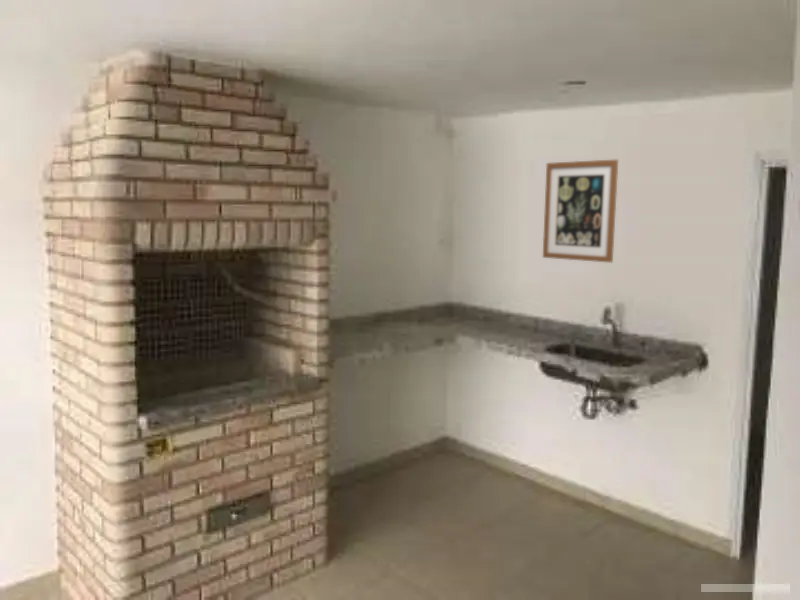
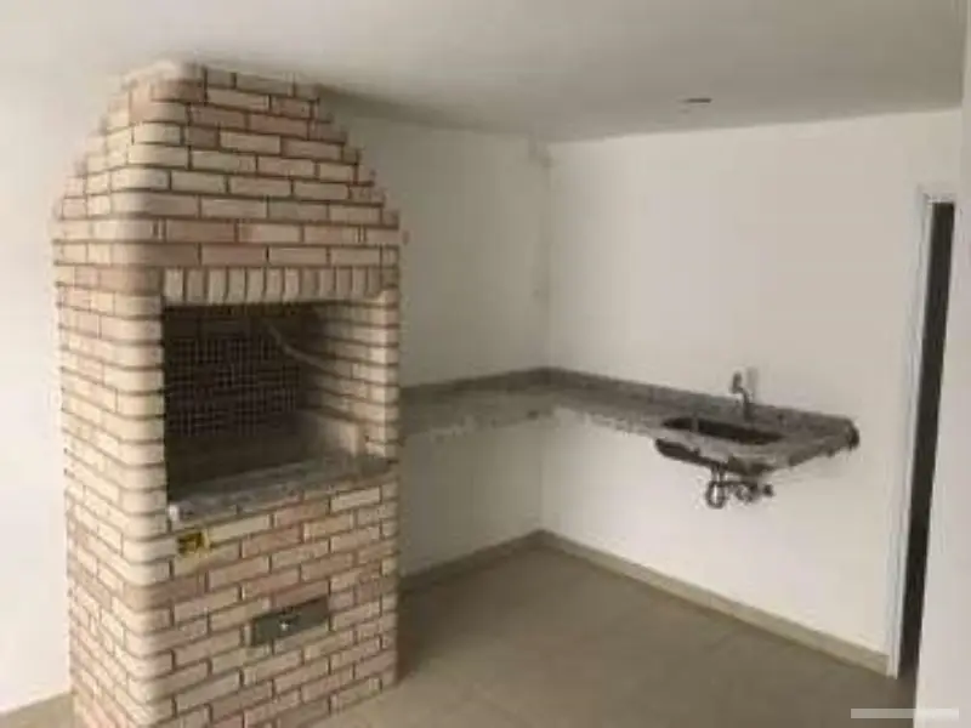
- wall art (578, 211)
